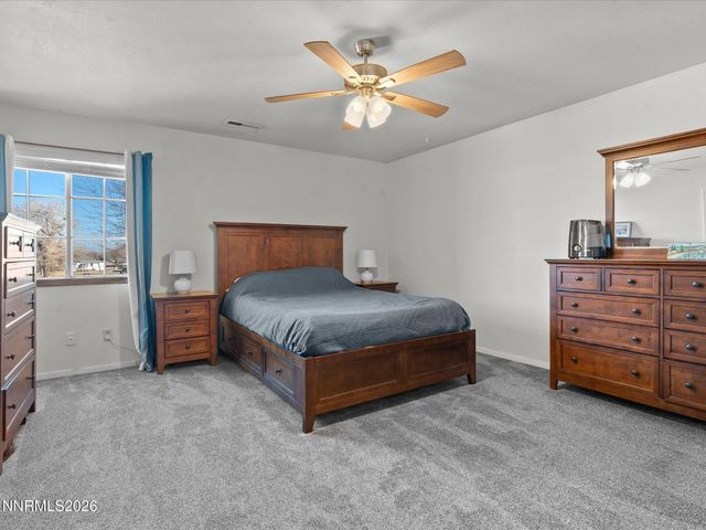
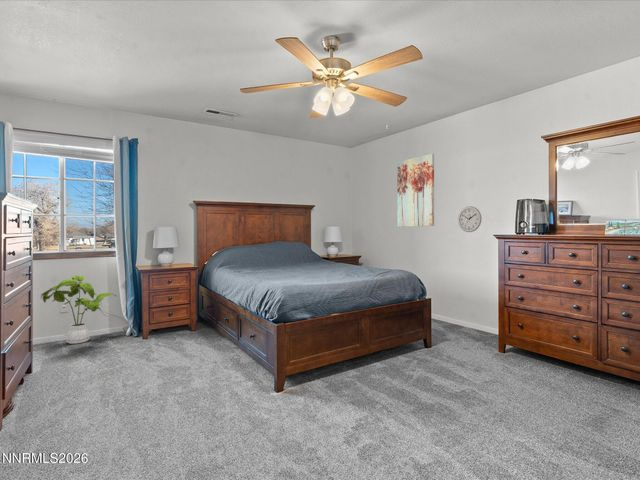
+ wall art (414, 192)
+ wall clock (469, 219)
+ house plant (78, 309)
